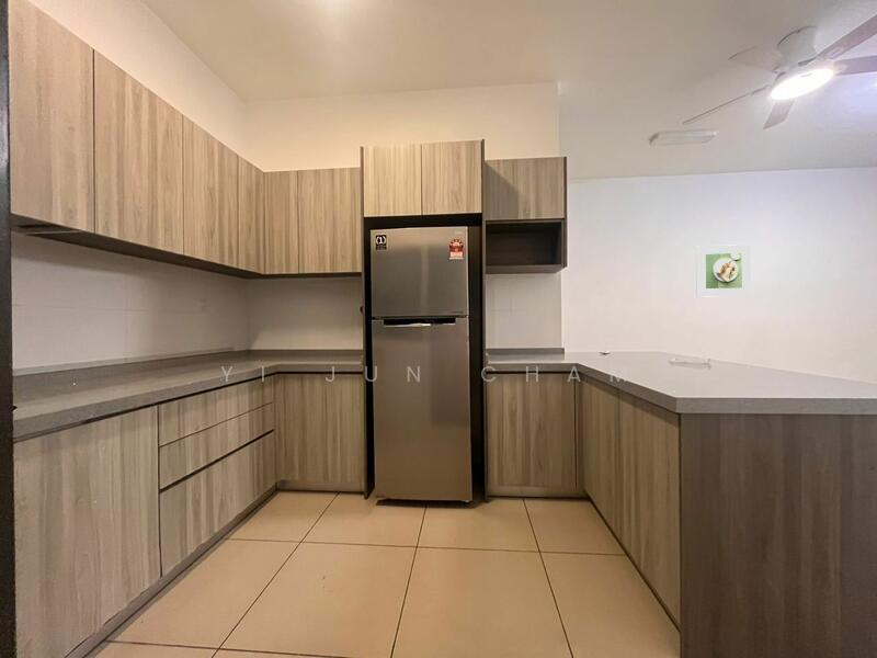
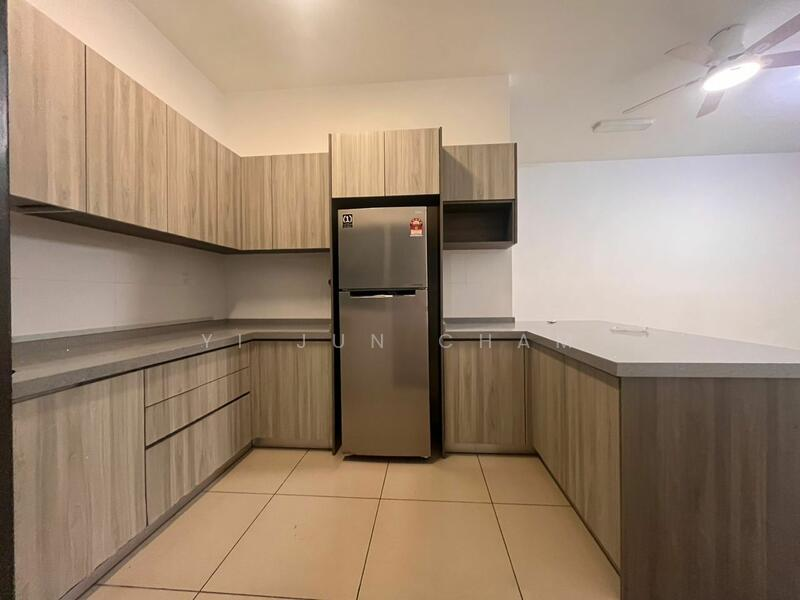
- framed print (722, 271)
